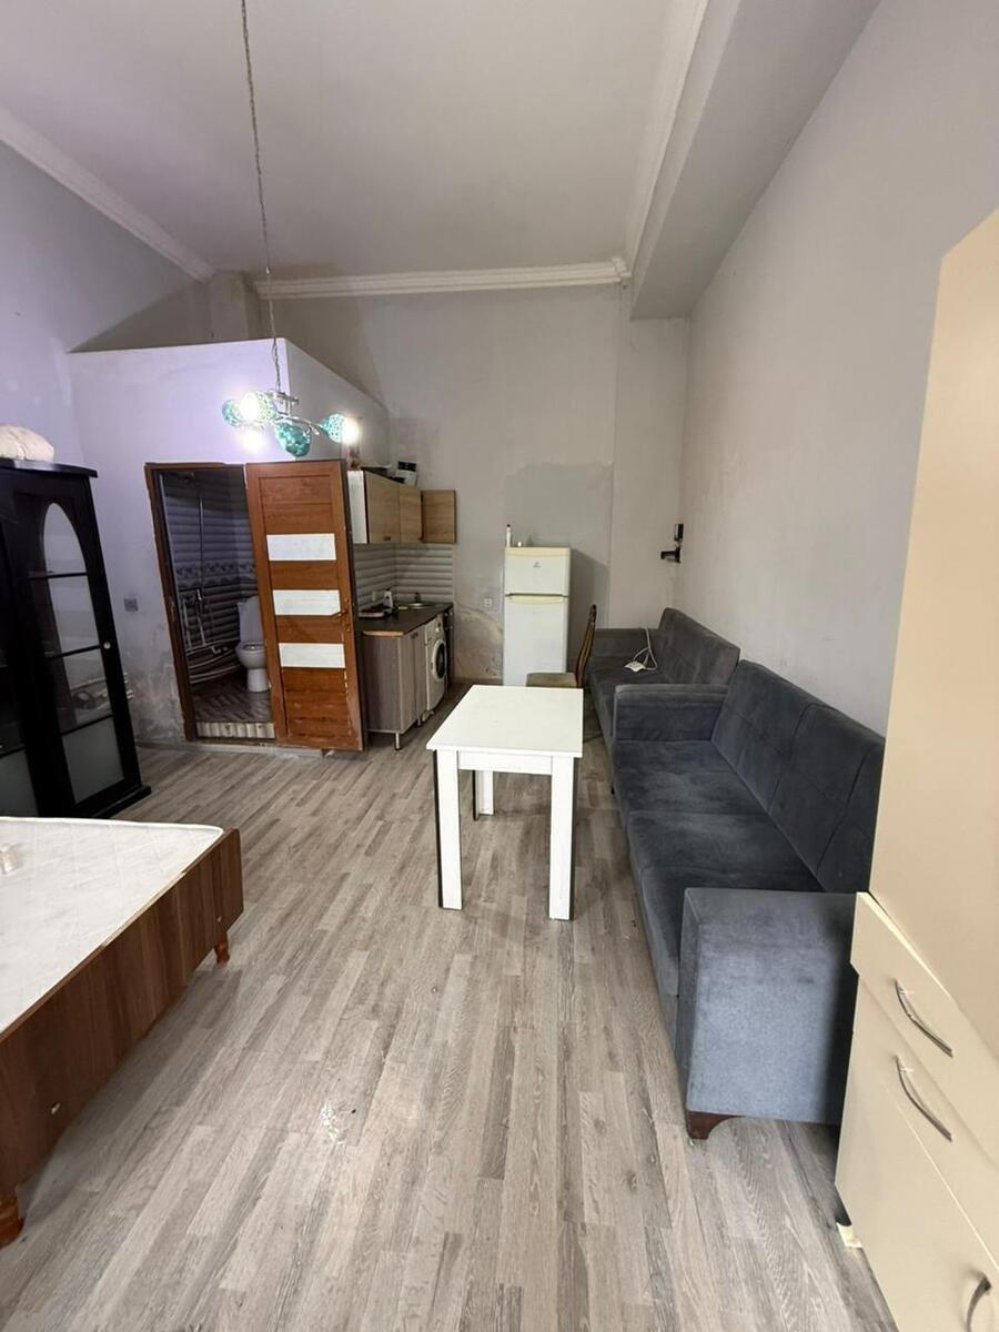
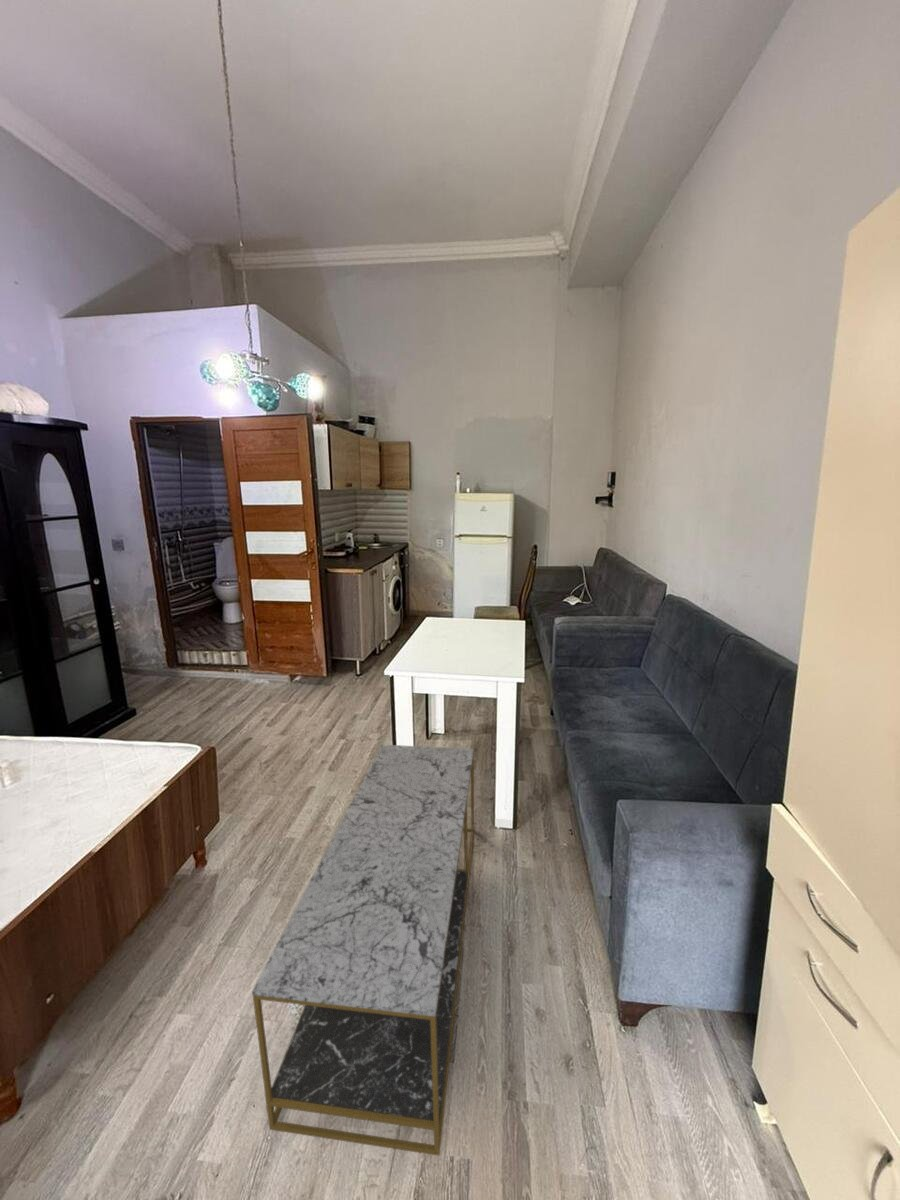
+ coffee table (401, 883)
